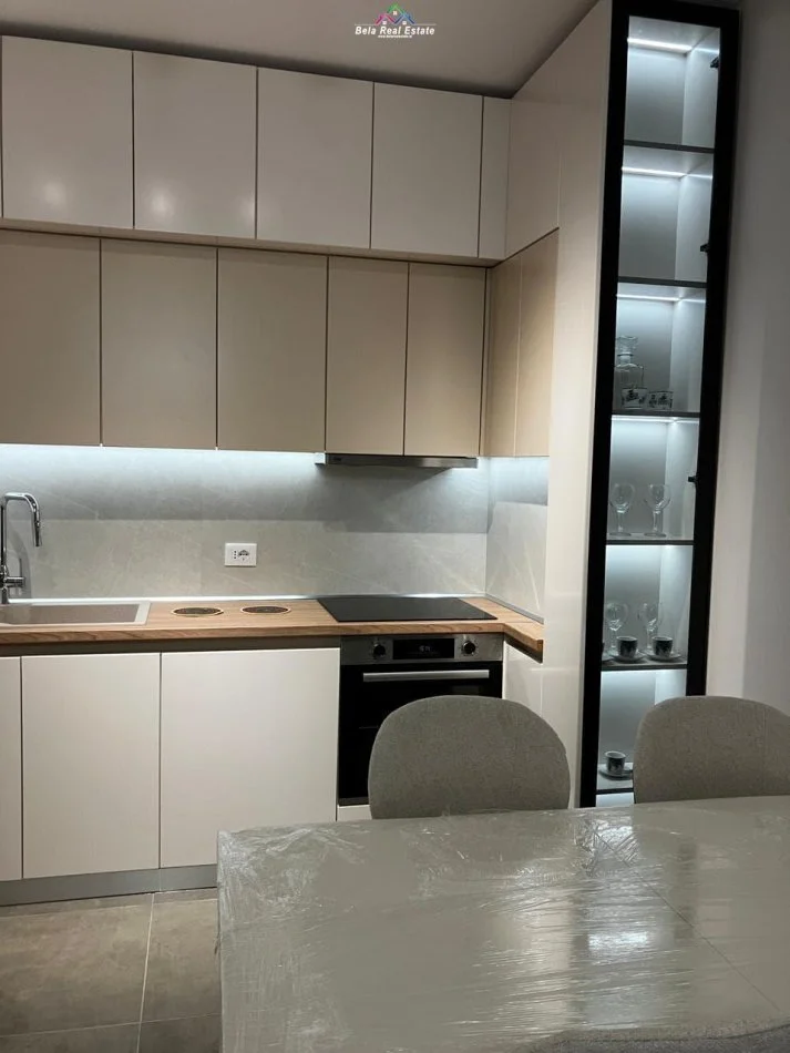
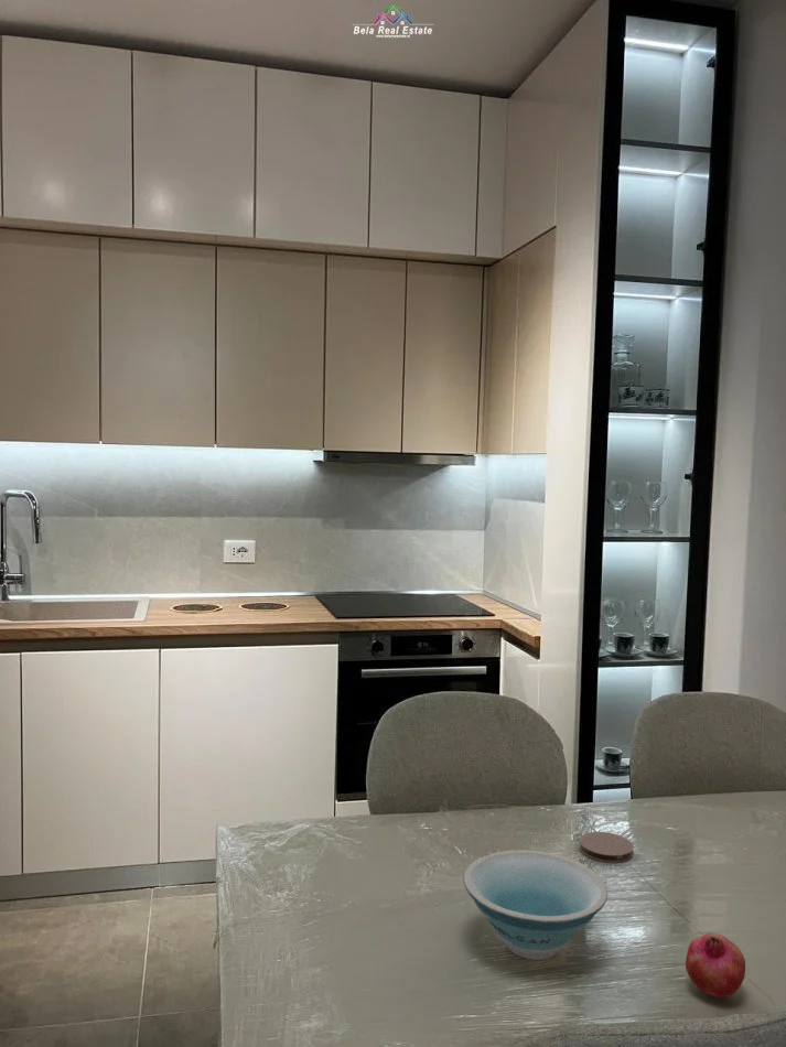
+ coaster (605, 846)
+ bowl (532, 913)
+ fruit (715, 960)
